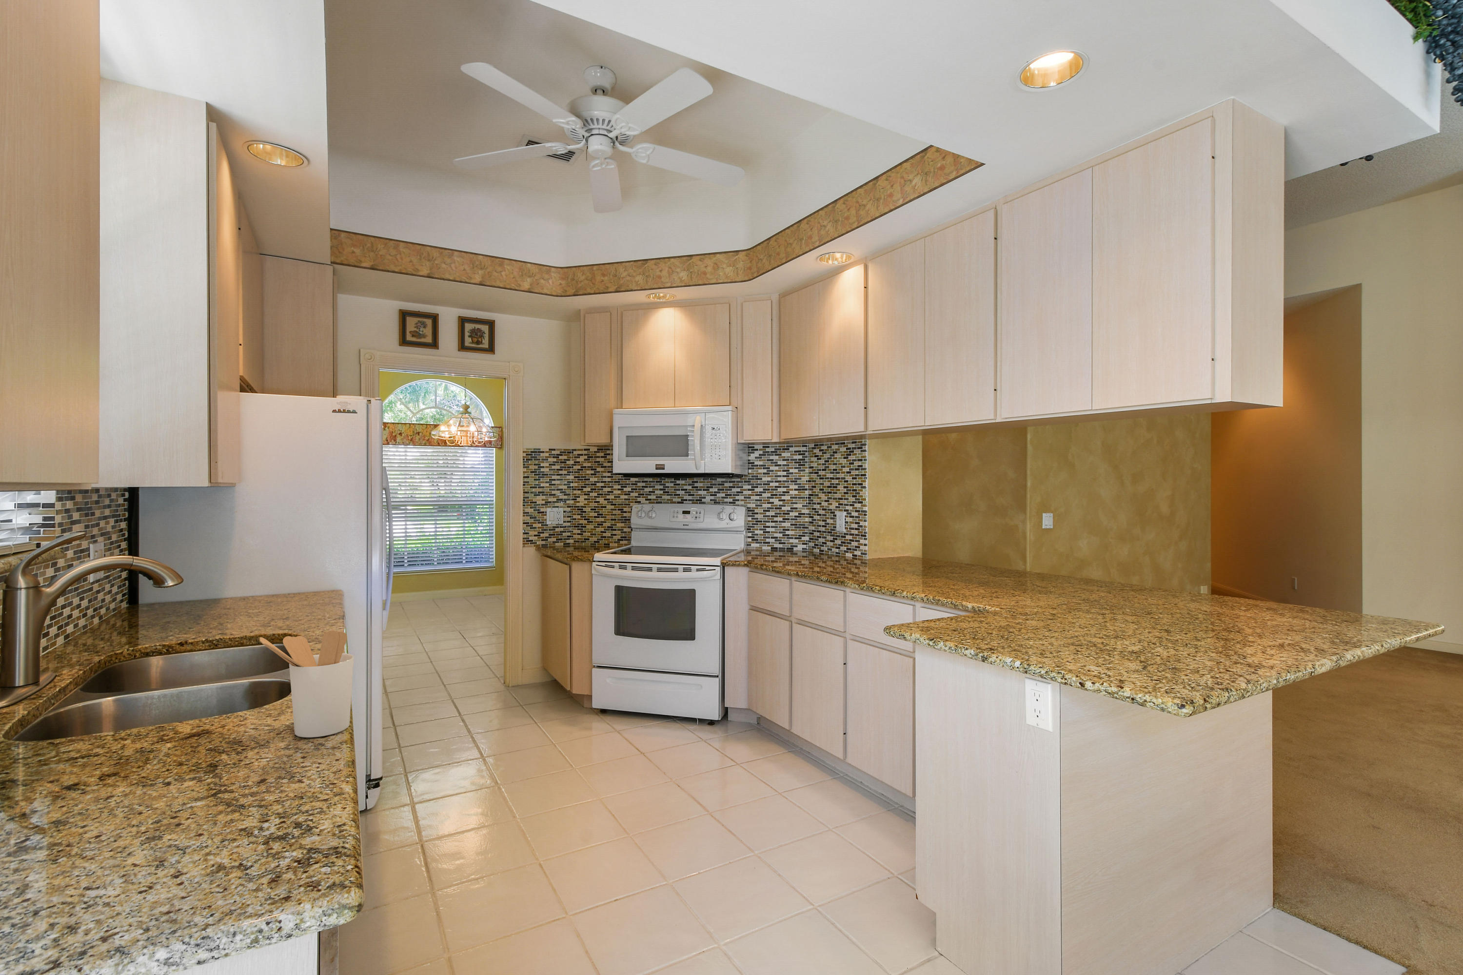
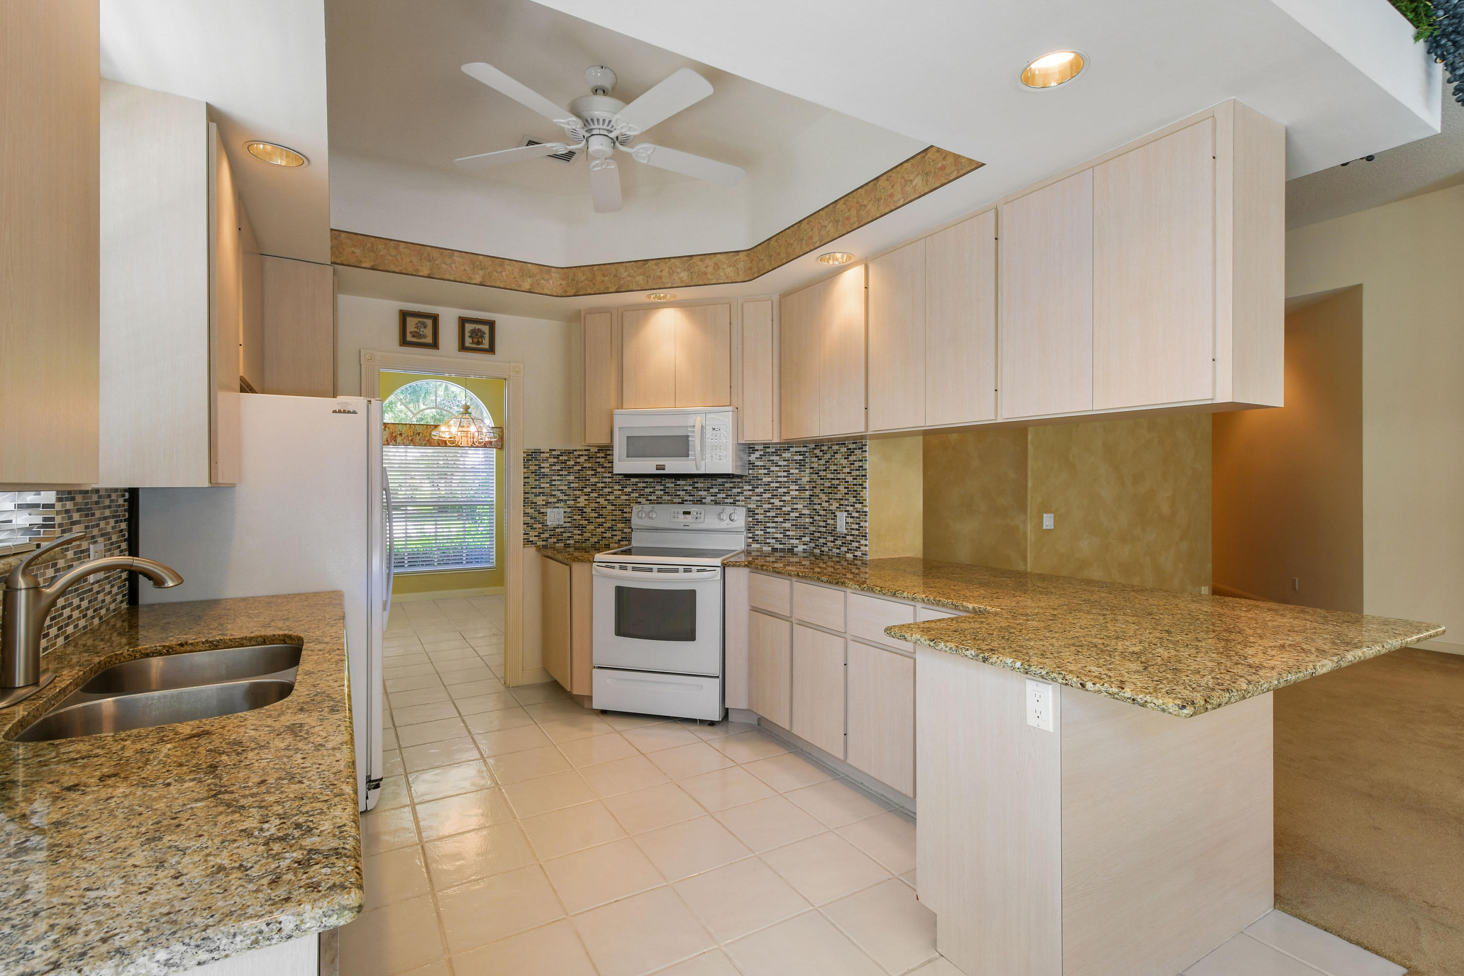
- utensil holder (306, 680)
